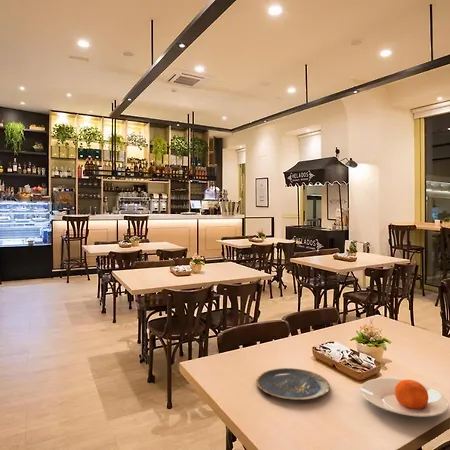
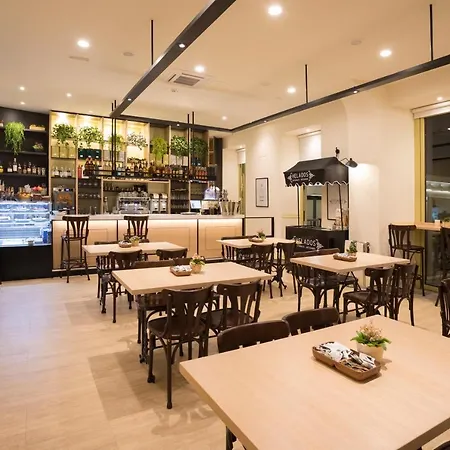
- plate (292, 383)
- plate (402, 392)
